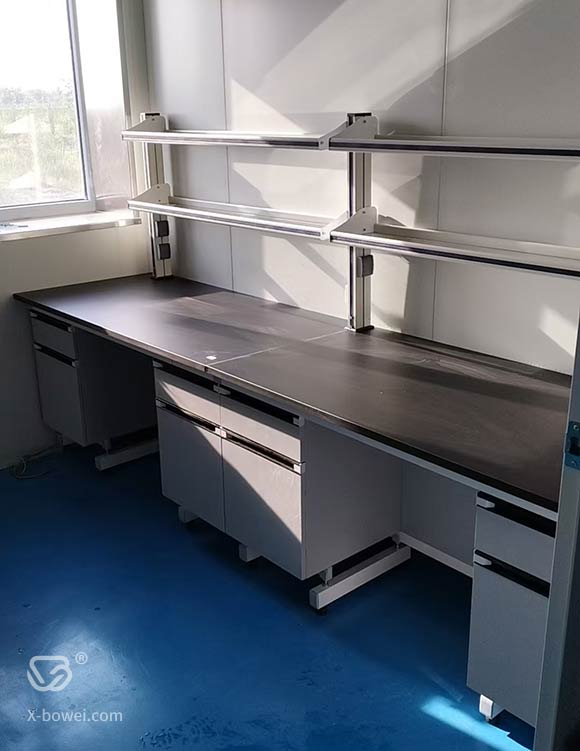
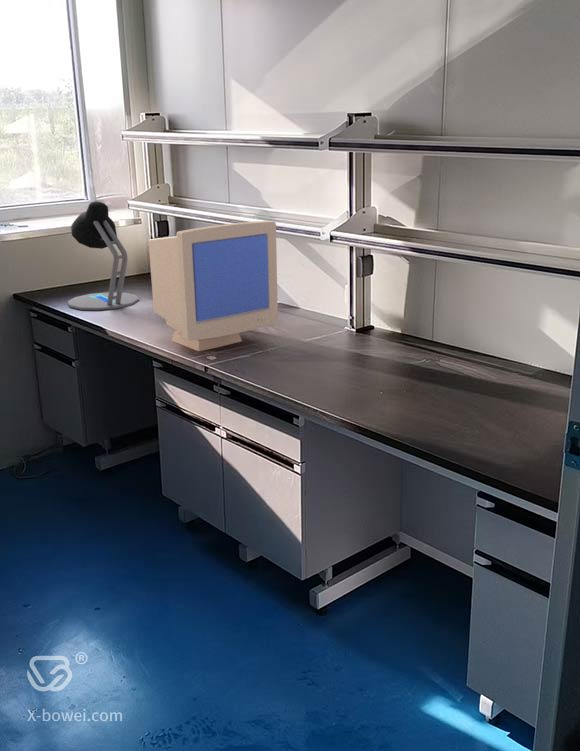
+ computer monitor (208, 283)
+ desk lamp (102, 248)
